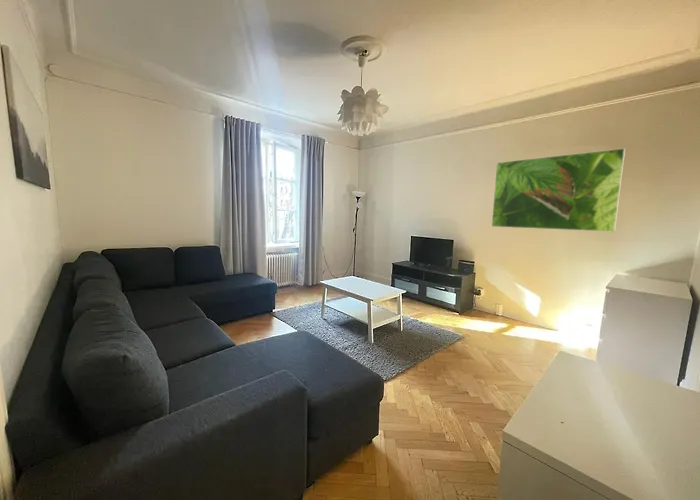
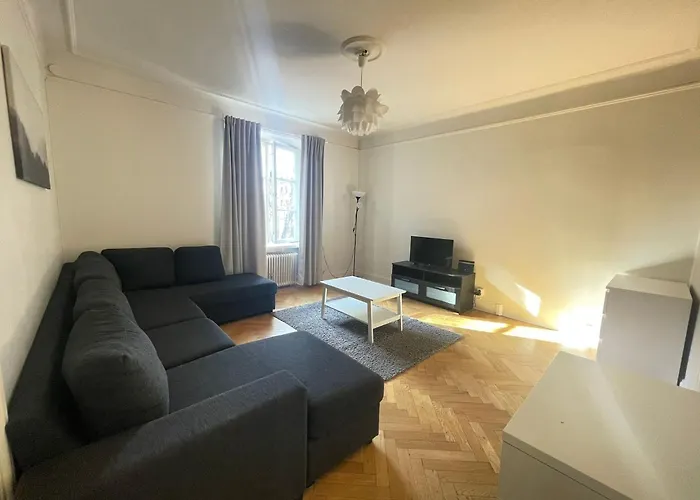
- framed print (549, 193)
